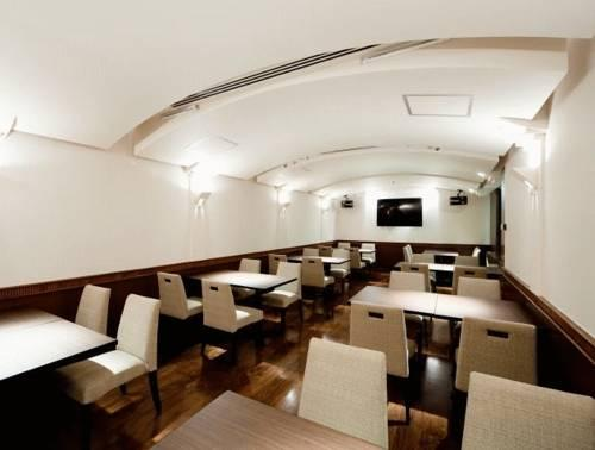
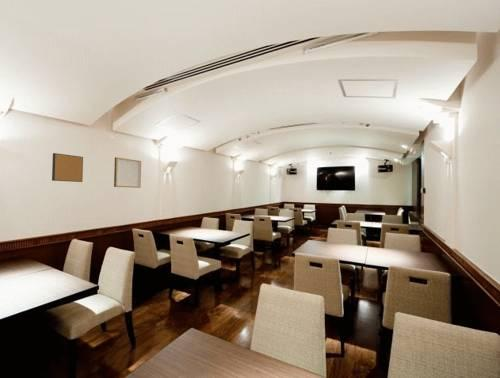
+ wall art (68, 168)
+ wall art (128, 173)
